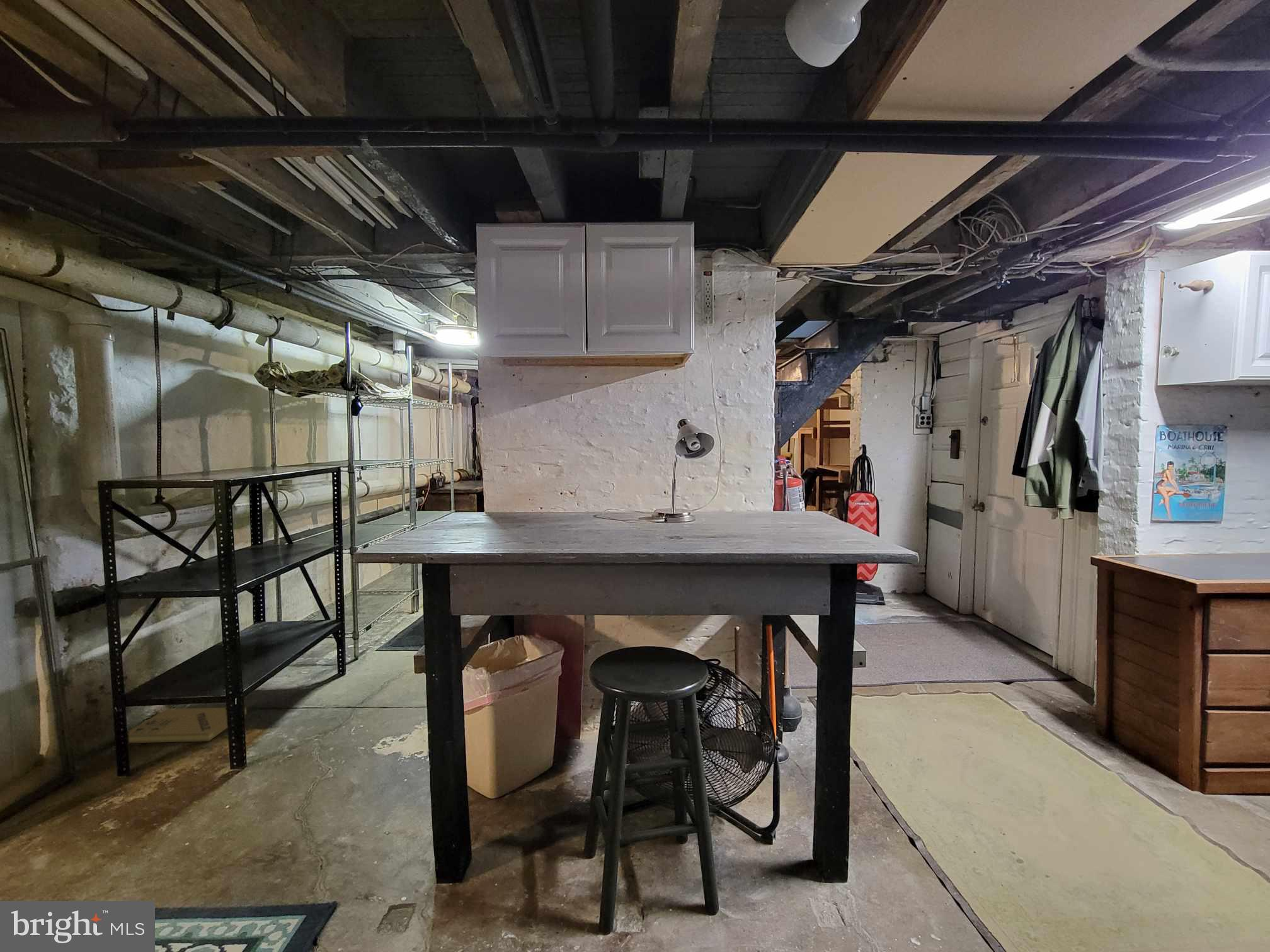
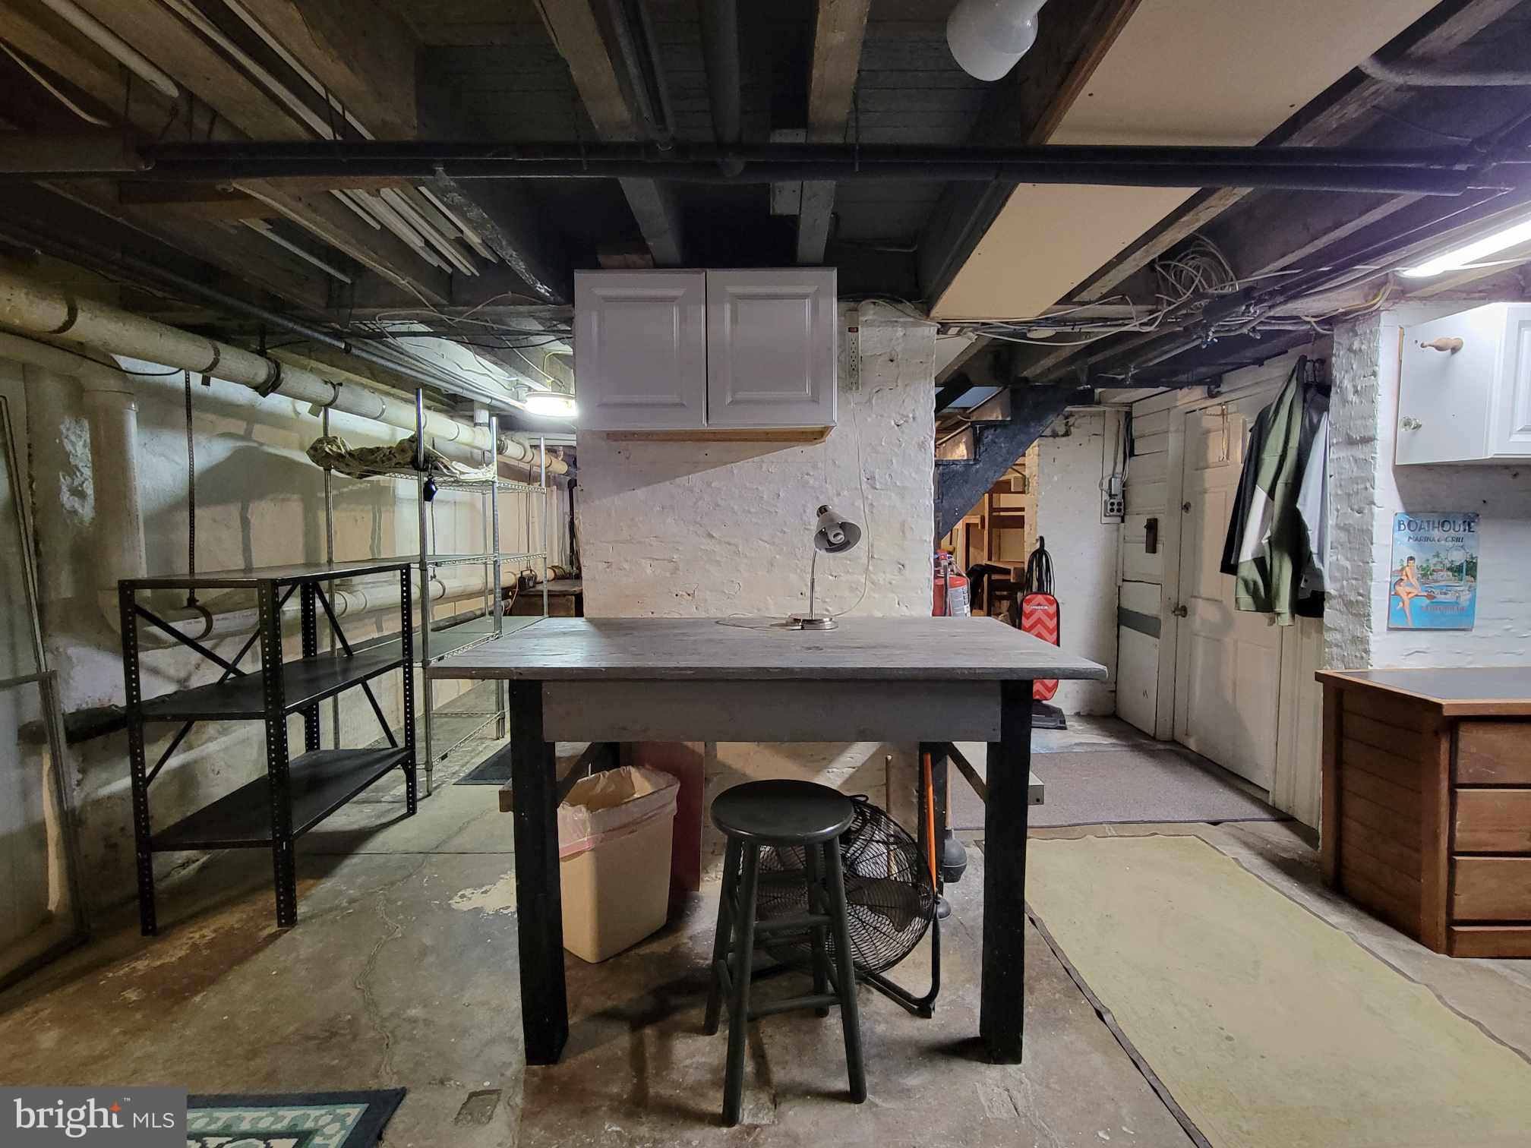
- cardboard box (186, 724)
